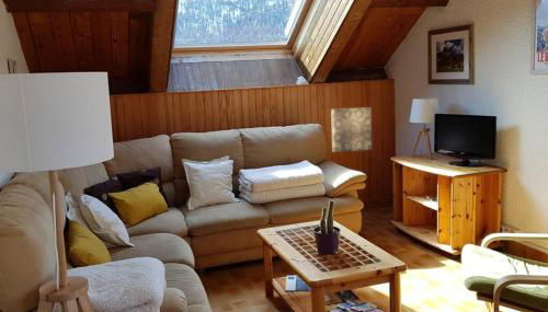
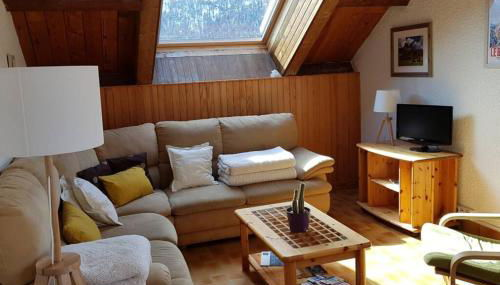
- wall art (352, 129)
